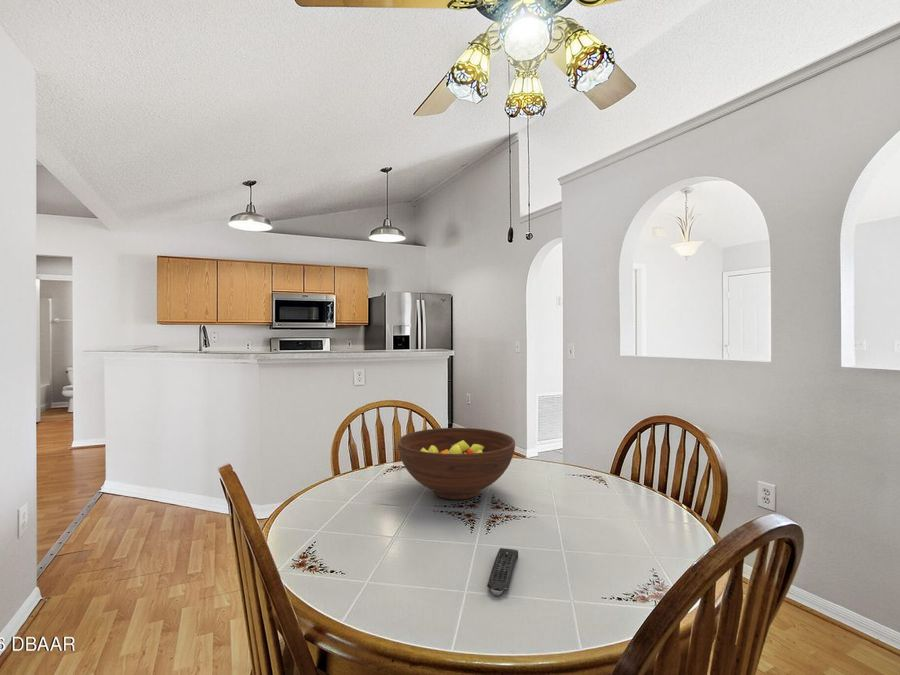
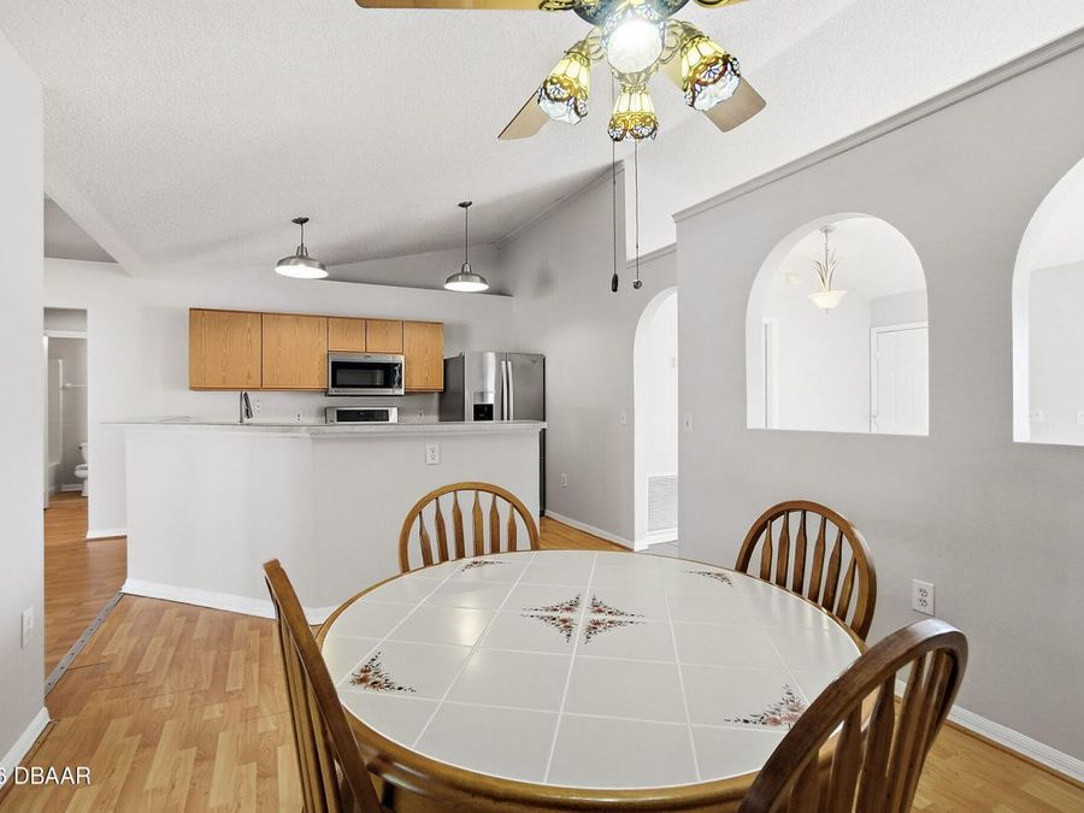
- remote control (503, 569)
- fruit bowl (456, 466)
